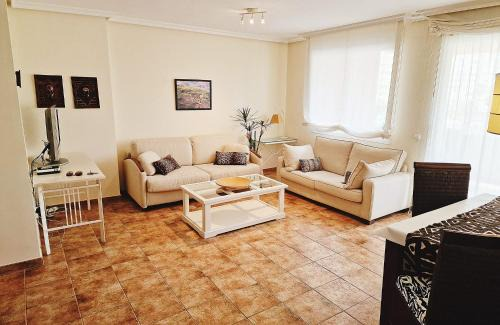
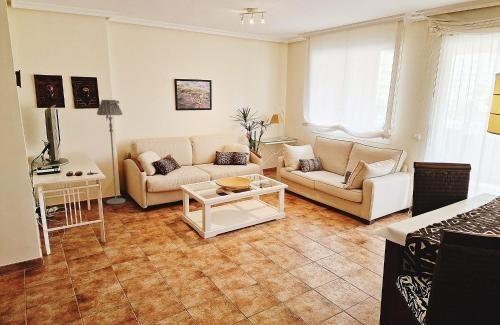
+ floor lamp (112, 152)
